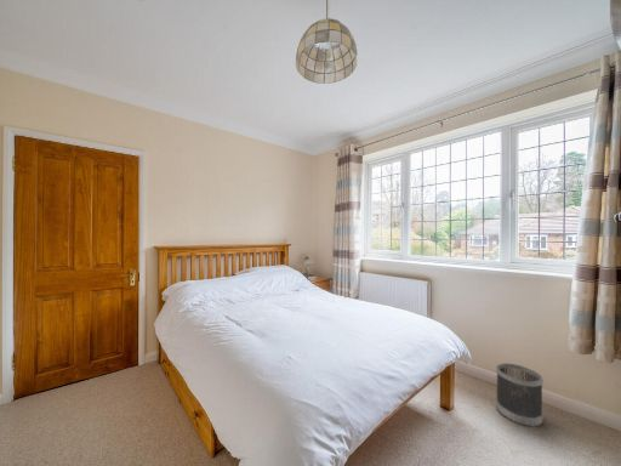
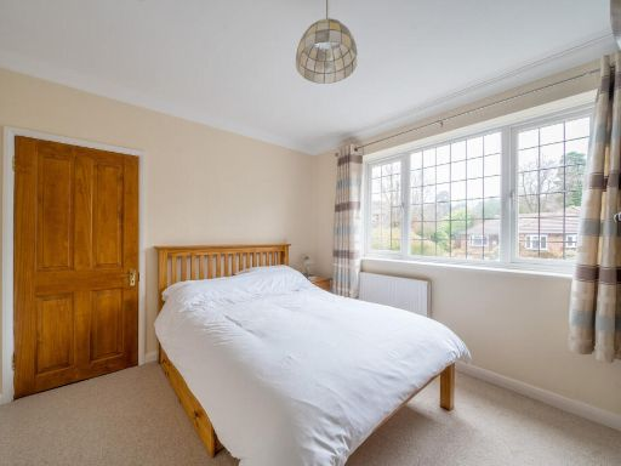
- wastebasket (518, 392)
